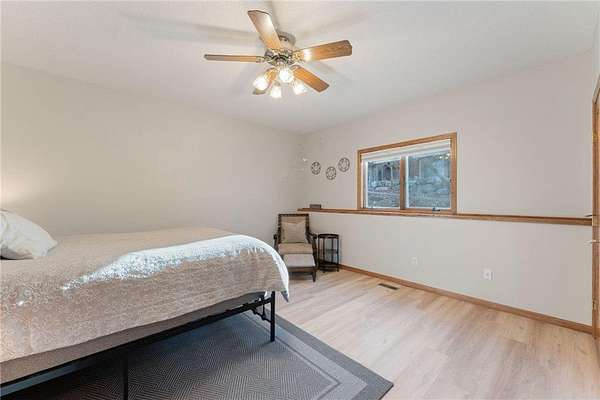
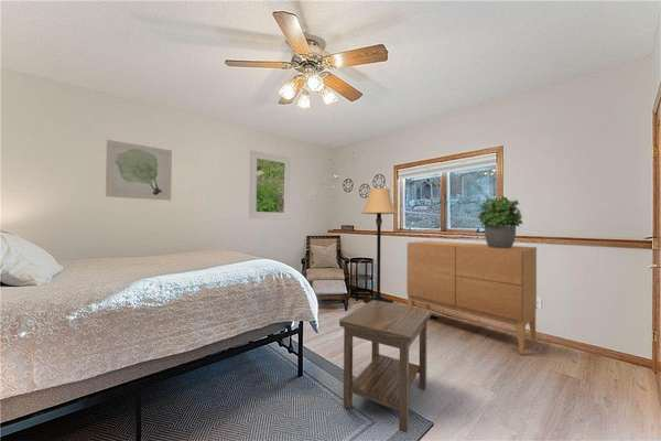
+ sideboard (465, 286)
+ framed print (270, 186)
+ side table (387, 356)
+ lamp (378, 245)
+ potted plant (499, 220)
+ wall art (140, 171)
